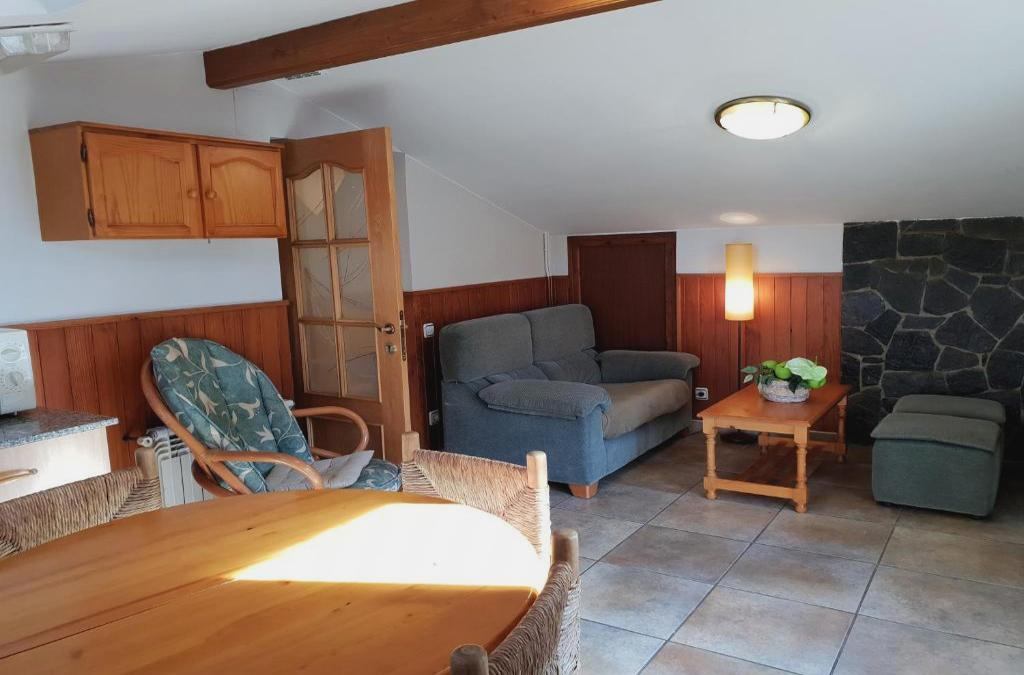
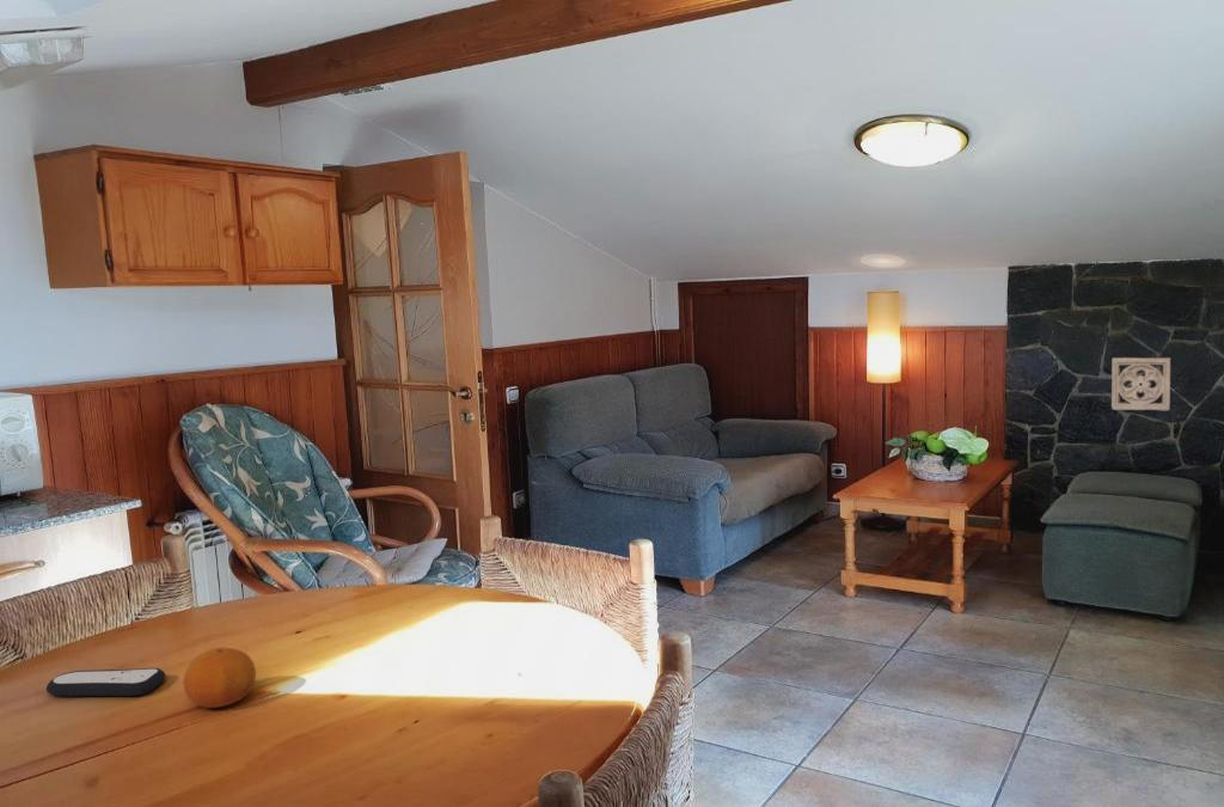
+ fruit (220, 675)
+ remote control (105, 681)
+ wall ornament (1139, 384)
